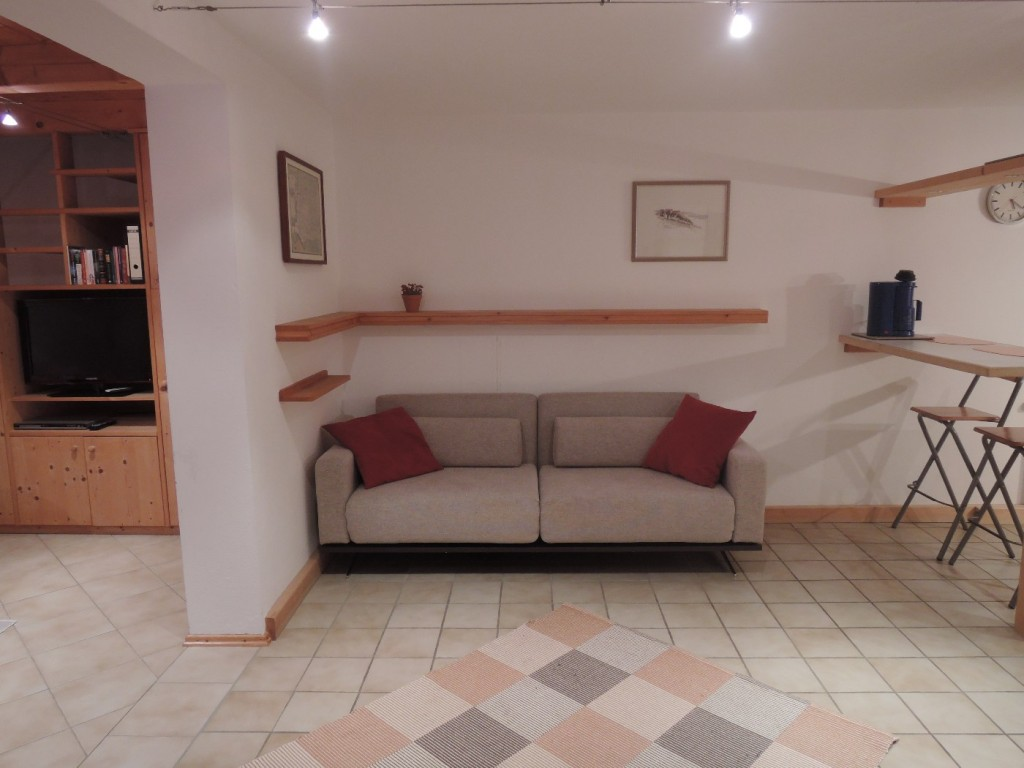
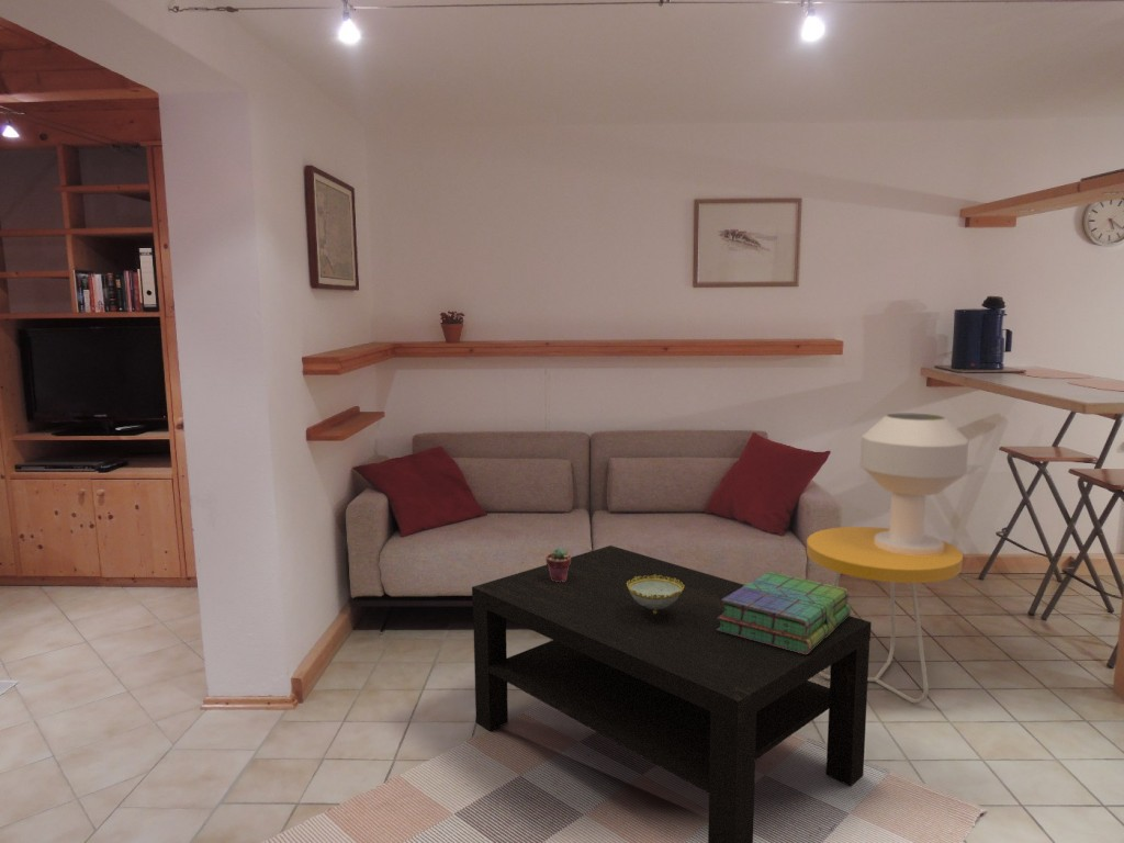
+ table lamp (911, 481)
+ side table (890, 612)
+ stack of books (785, 608)
+ coffee table (657, 676)
+ decorative bowl (654, 598)
+ potted succulent (559, 562)
